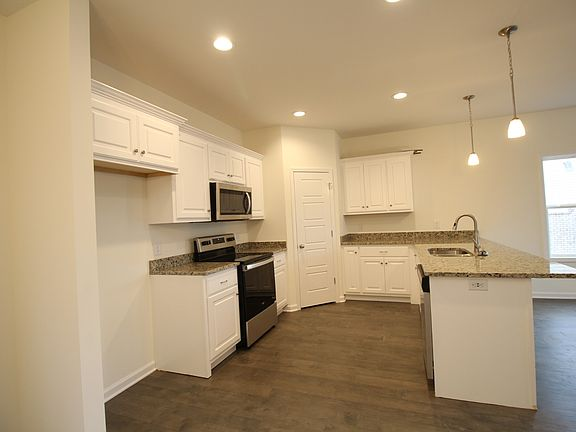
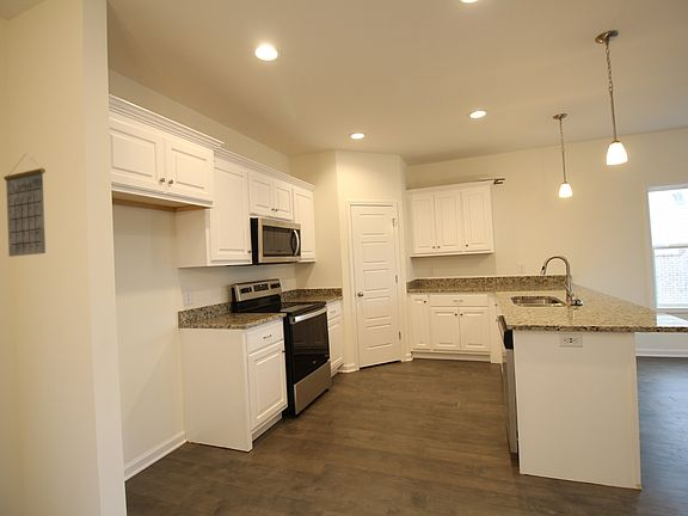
+ calendar (25, 203)
